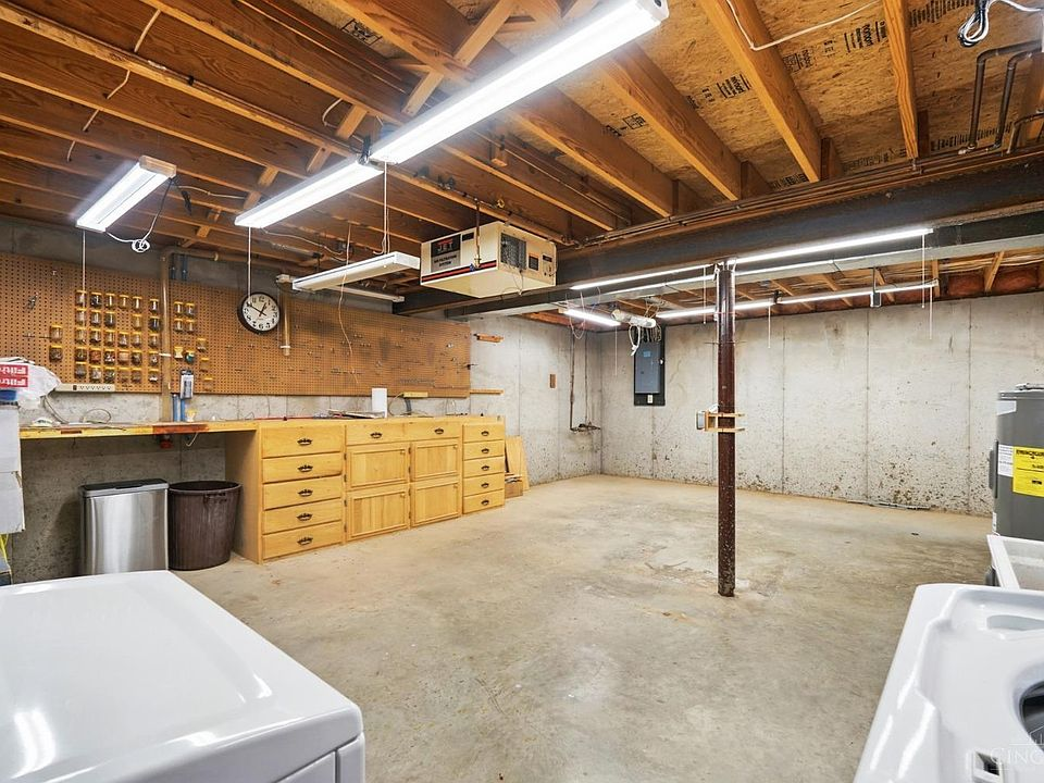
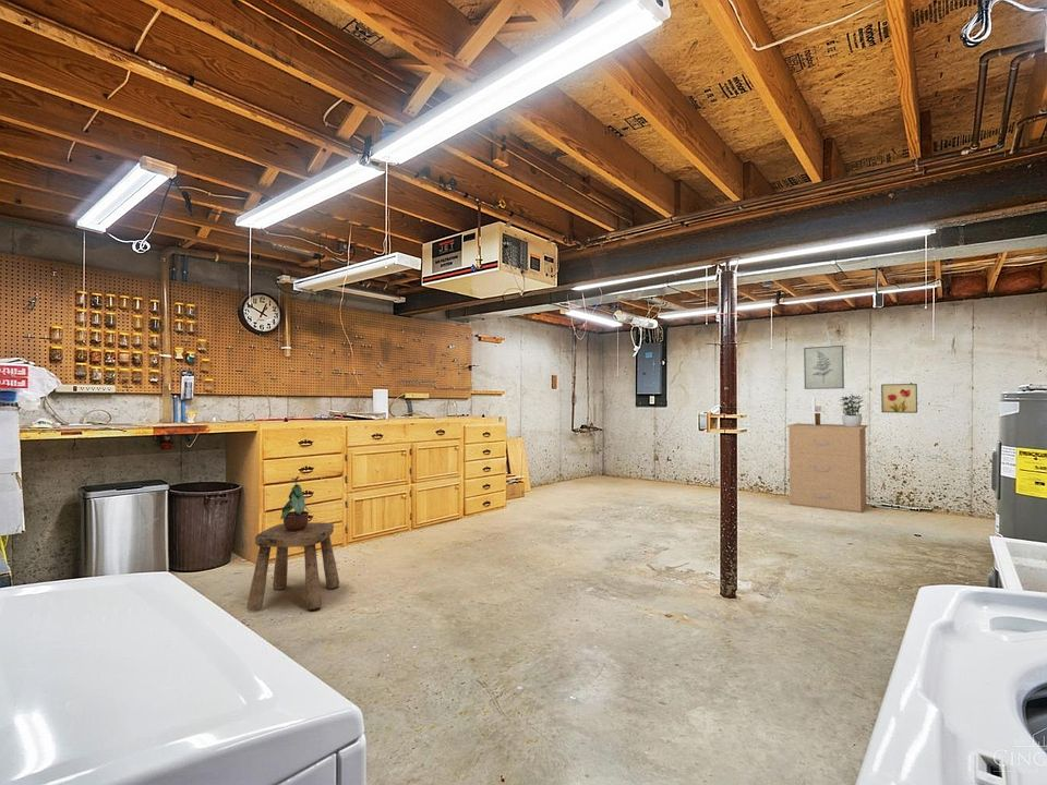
+ letter holder (817, 411)
+ potted plant (296, 502)
+ wall art (899, 398)
+ potted plant (852, 409)
+ stool (287, 564)
+ wall art (823, 367)
+ filing cabinet (827, 464)
